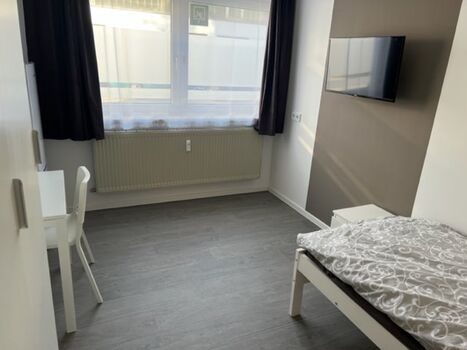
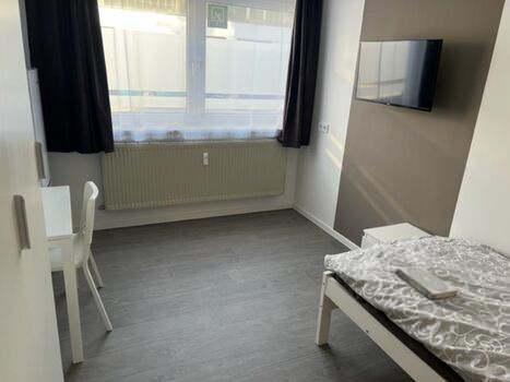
+ book (424, 282)
